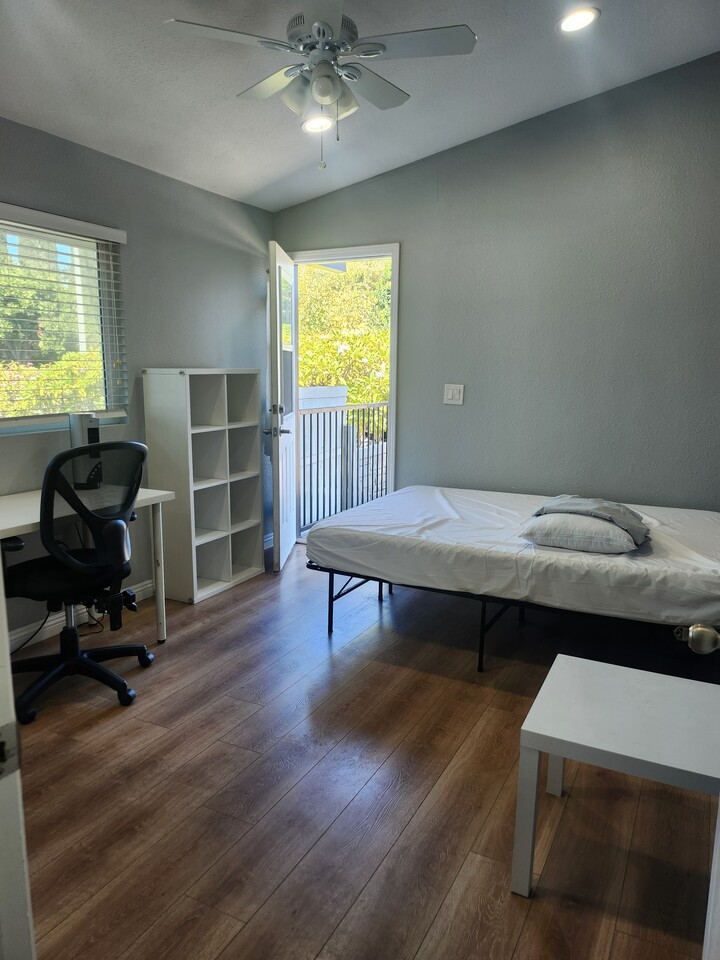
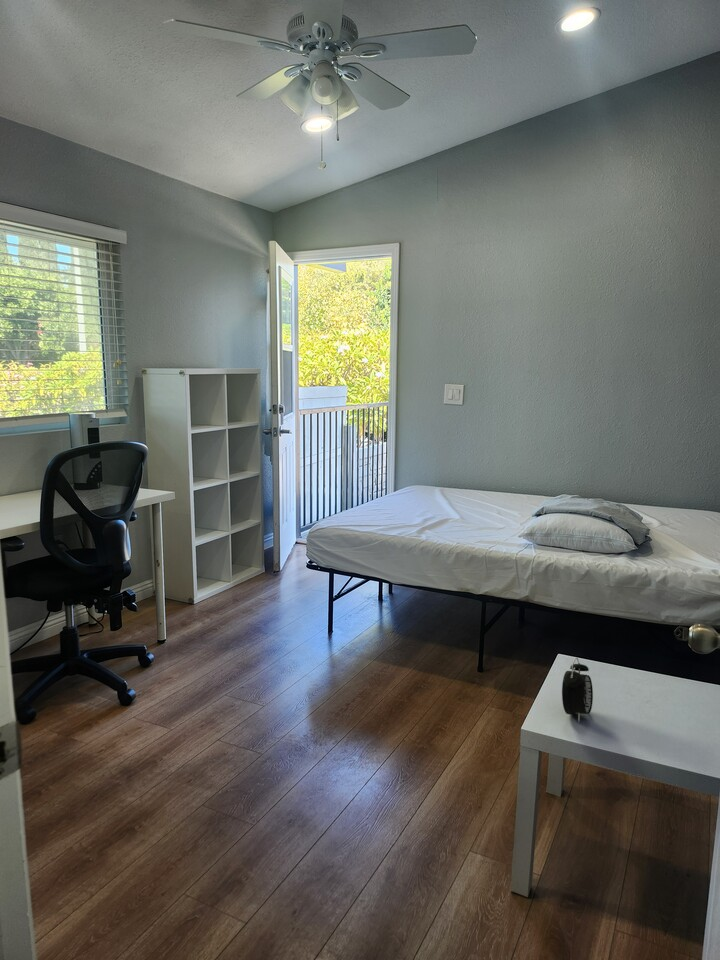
+ alarm clock (578, 687)
